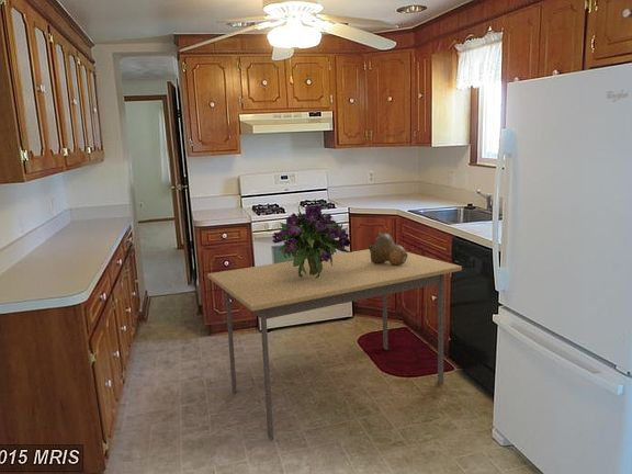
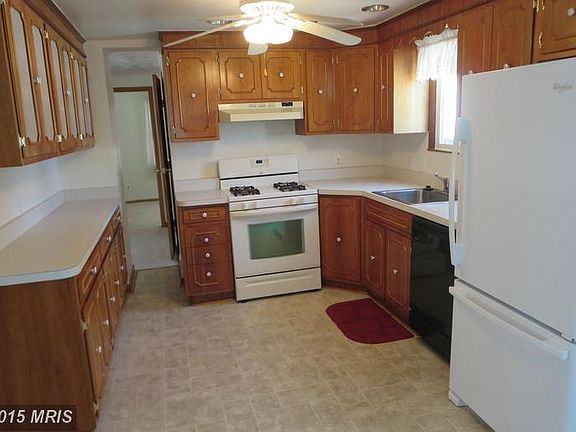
- bouquet (313, 240)
- decorative bowl (387, 248)
- dining table (331, 305)
